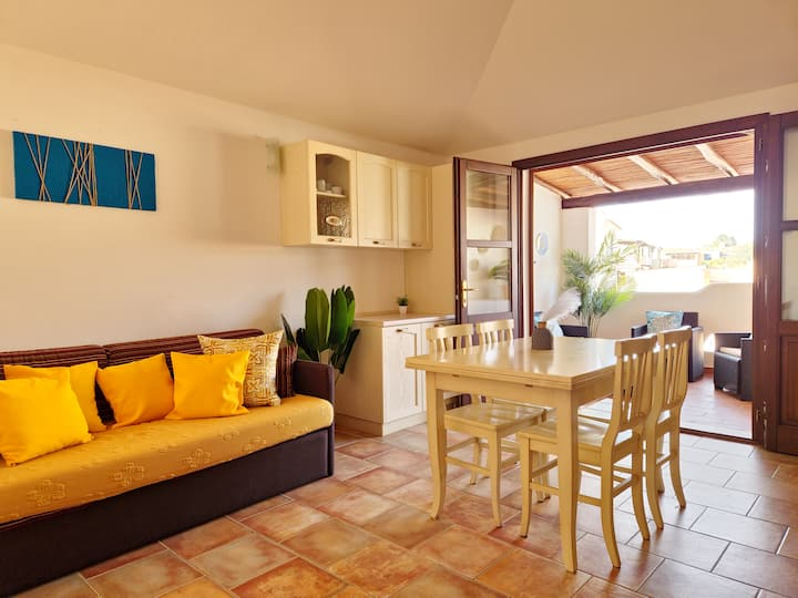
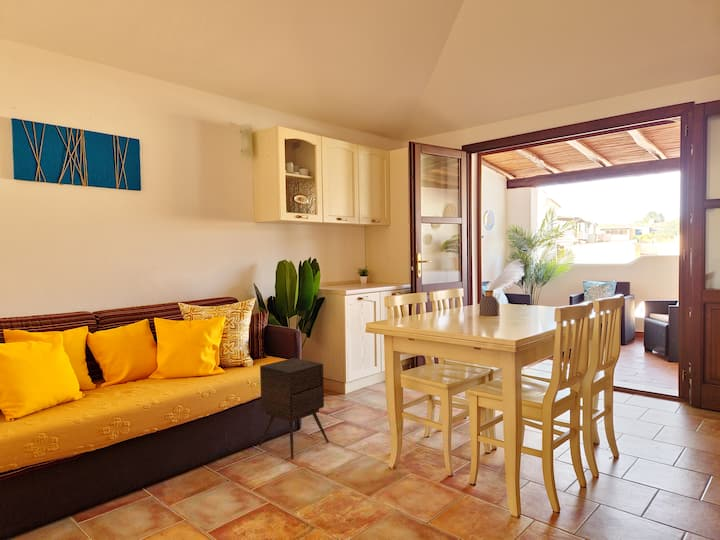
+ side table (293, 404)
